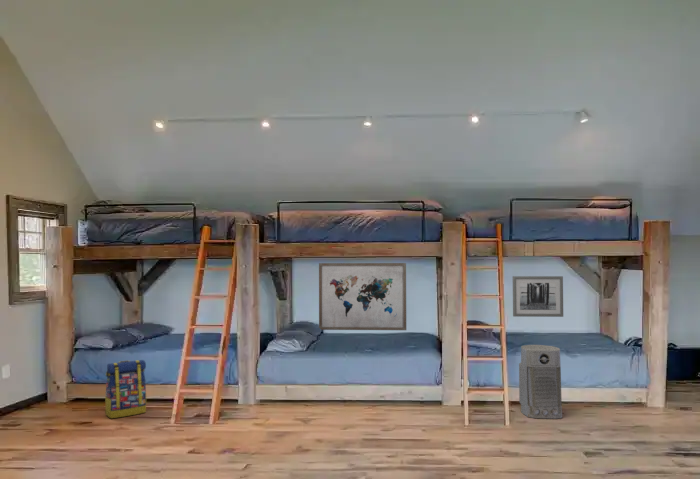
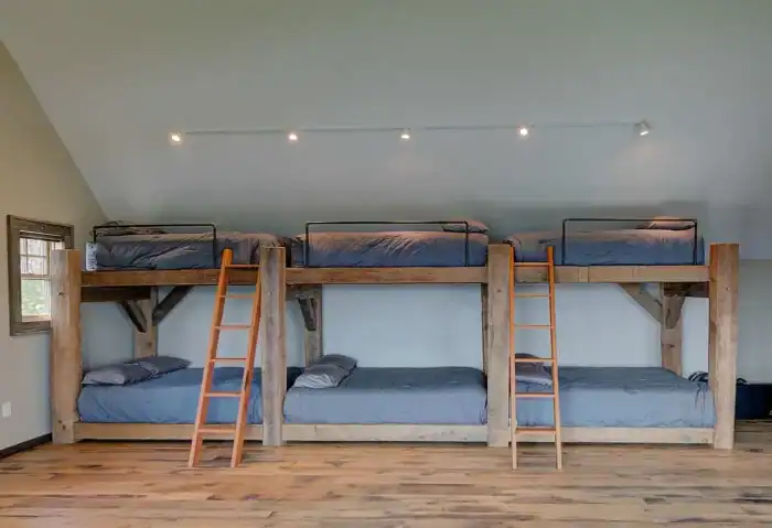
- wall art (362, 296)
- air purifier (540, 379)
- wall art (537, 296)
- backpack (125, 387)
